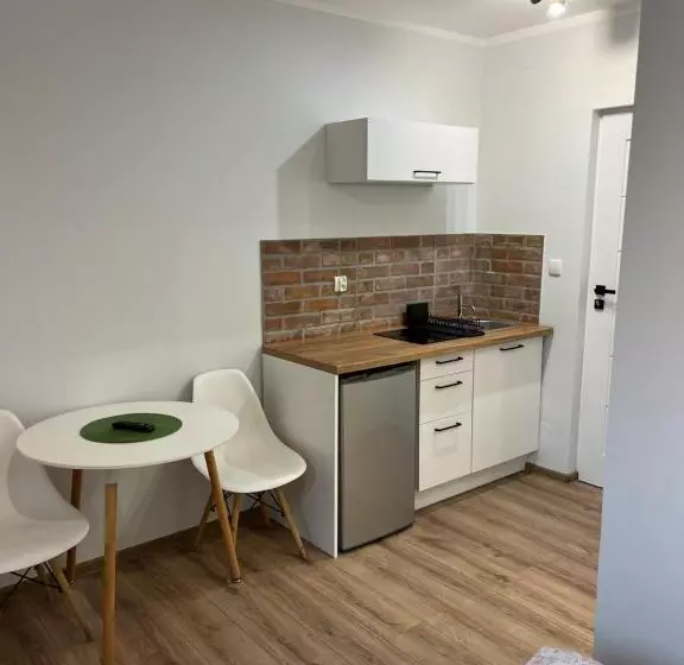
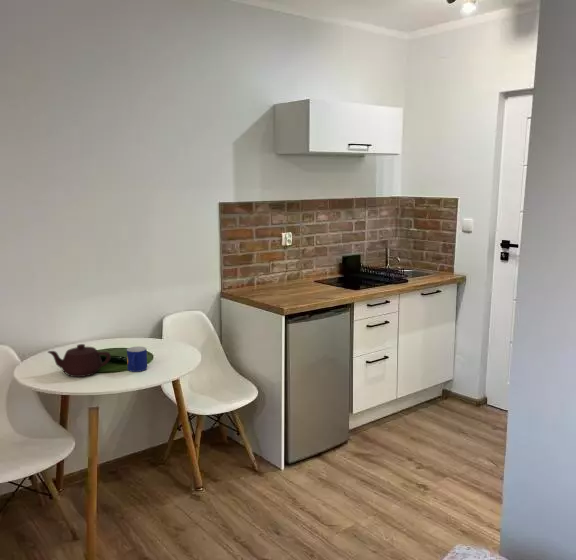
+ teapot (79, 359)
+ mug (136, 360)
